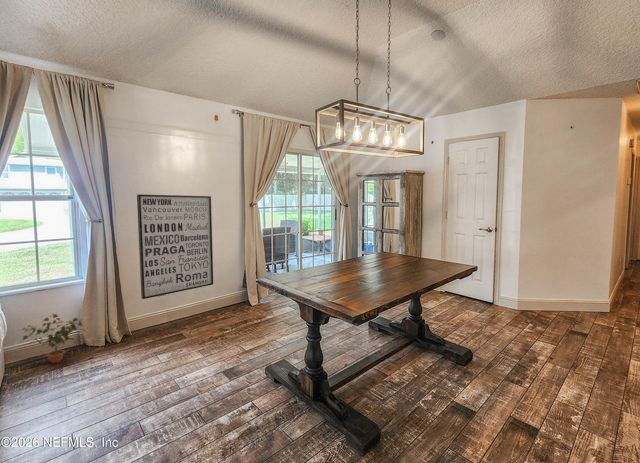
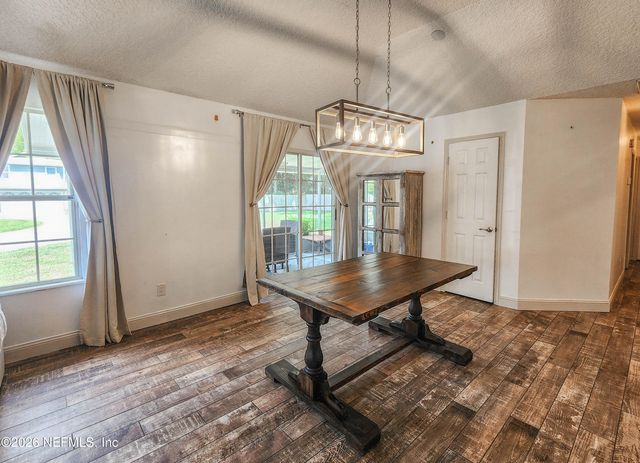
- potted plant (54, 338)
- wall art (178, 243)
